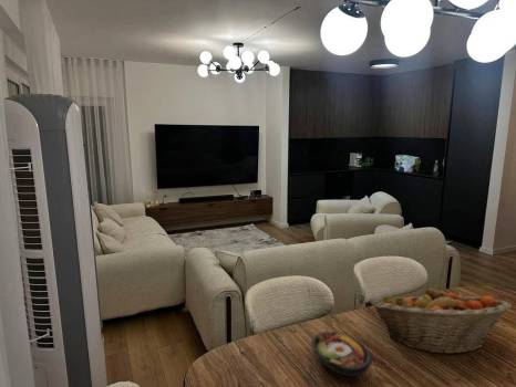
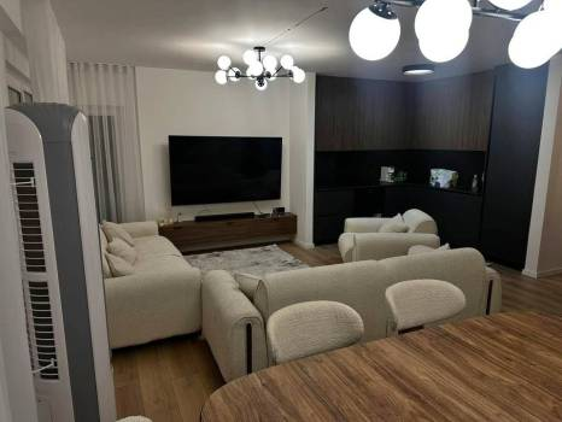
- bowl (339, 355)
- fruit basket (436, 313)
